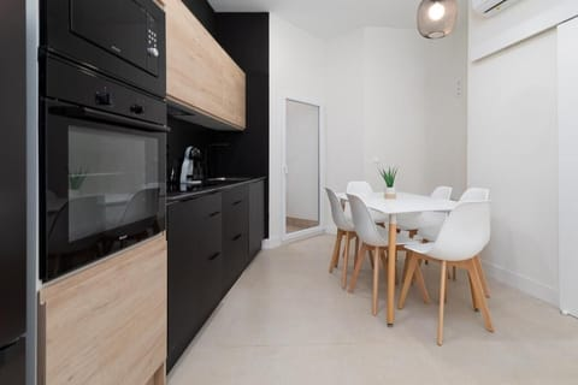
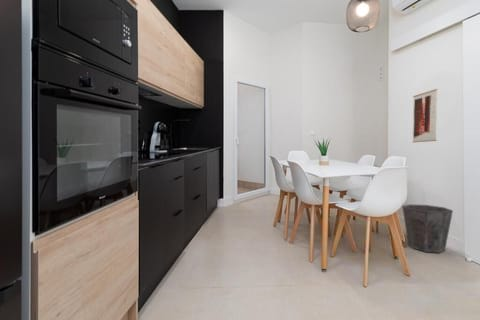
+ waste bin (426, 227)
+ wall art (424, 117)
